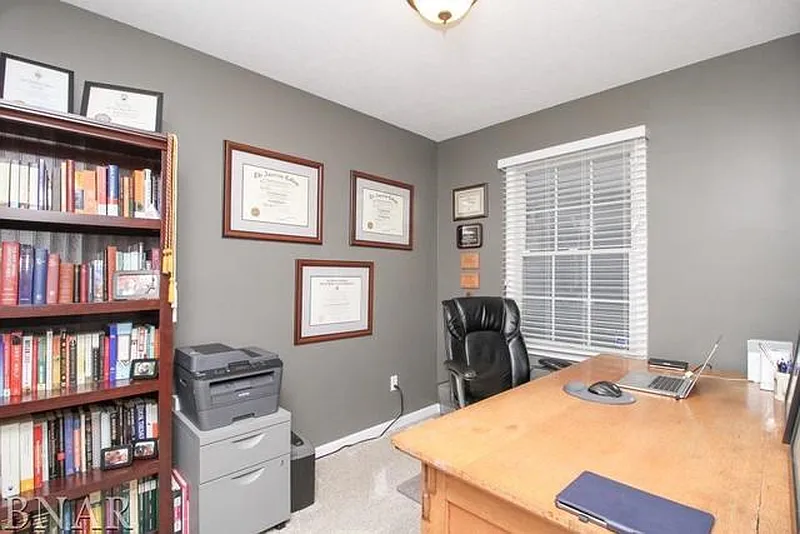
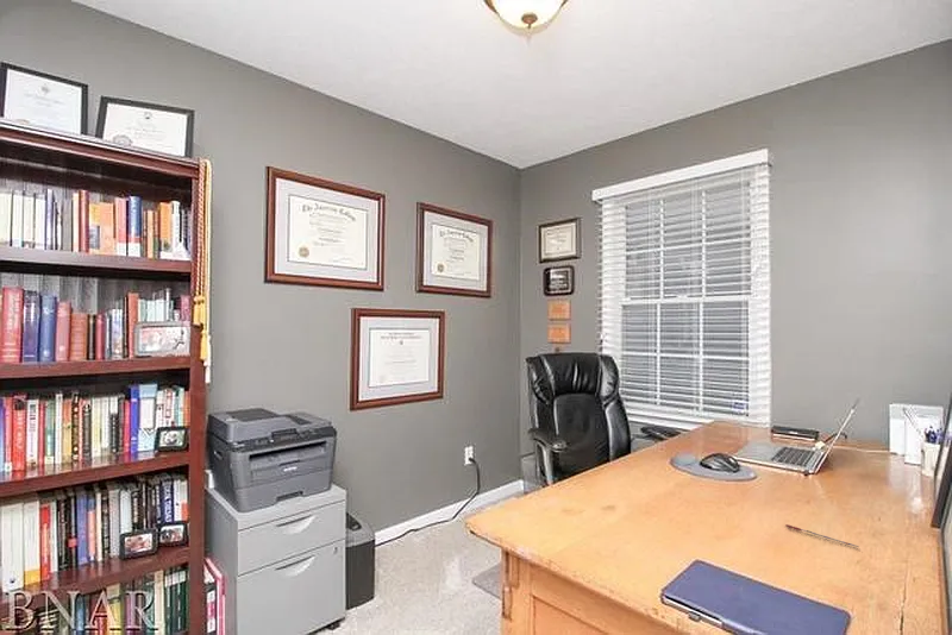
+ pen (820, 535)
